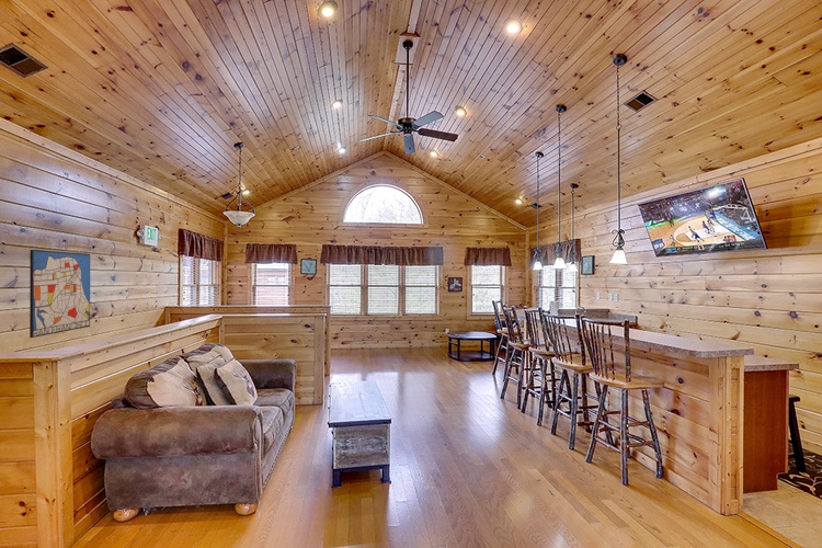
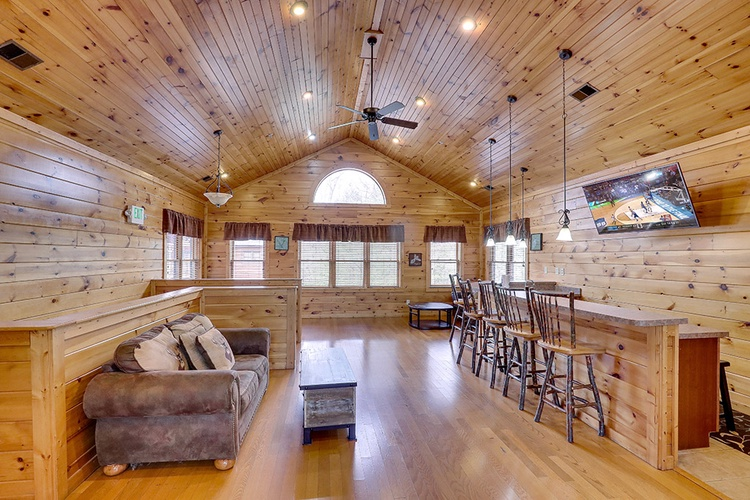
- wall art (62, 292)
